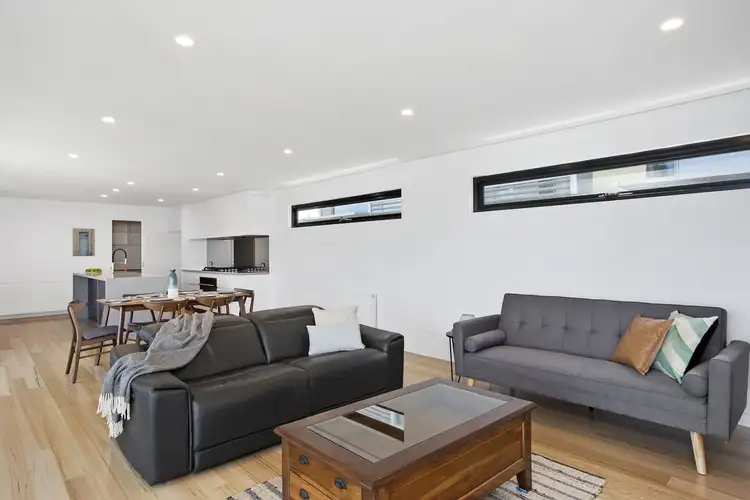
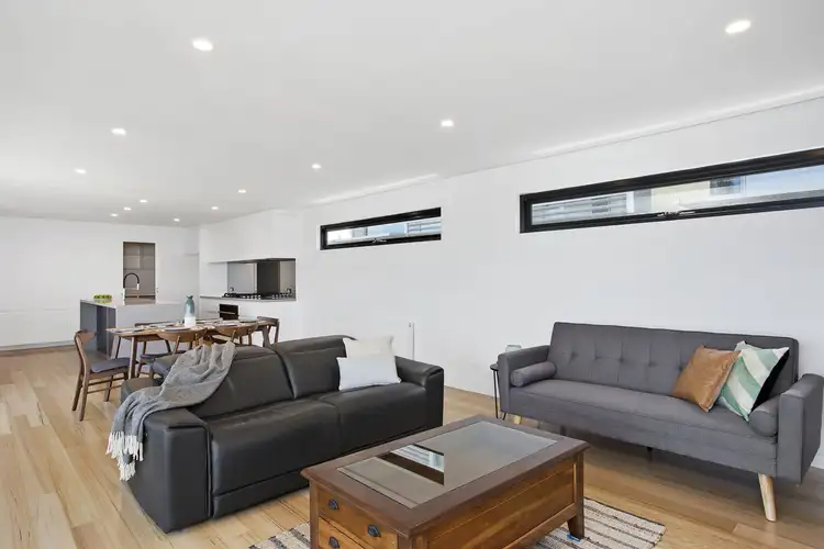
- wall art (83, 242)
